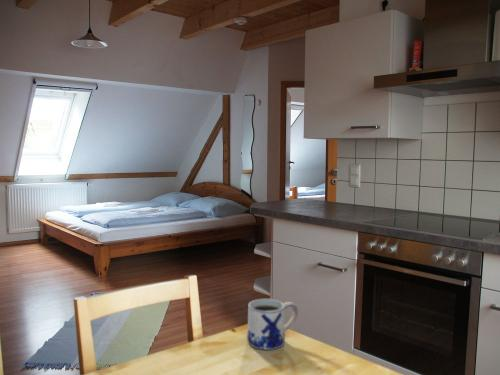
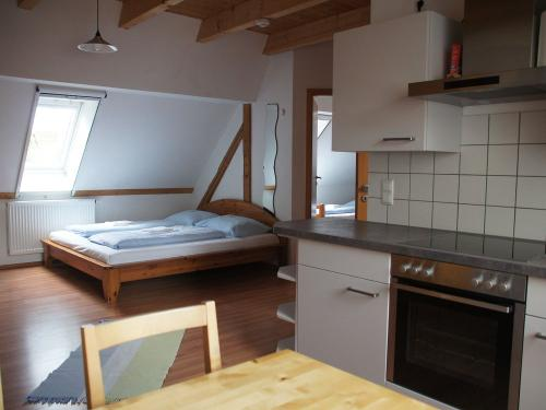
- mug (270, 322)
